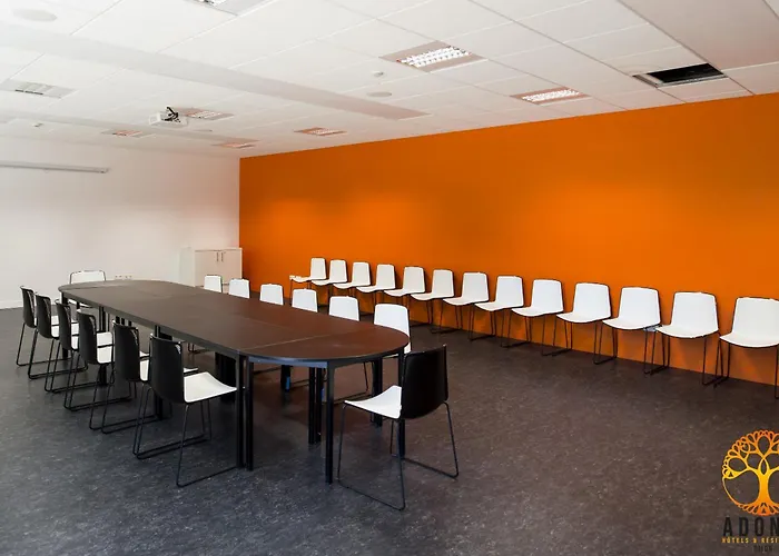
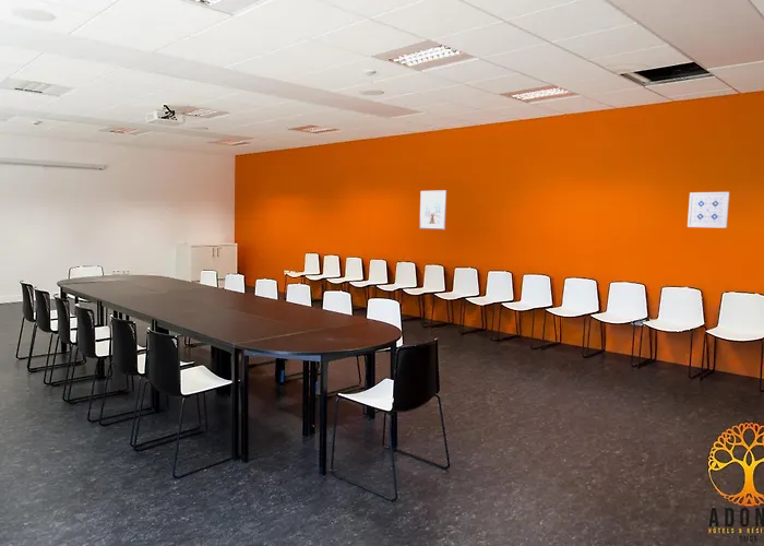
+ picture frame (432, 210)
+ wall art (707, 210)
